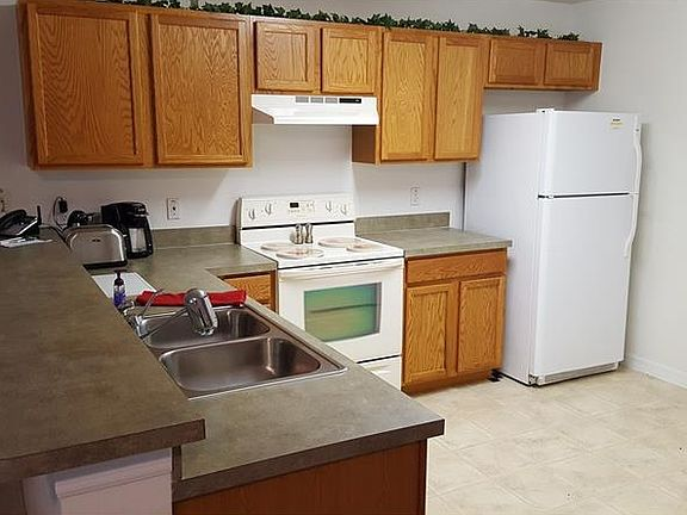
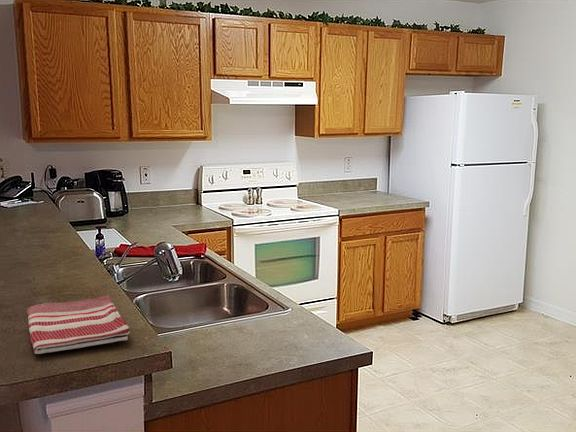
+ dish towel (76, 320)
